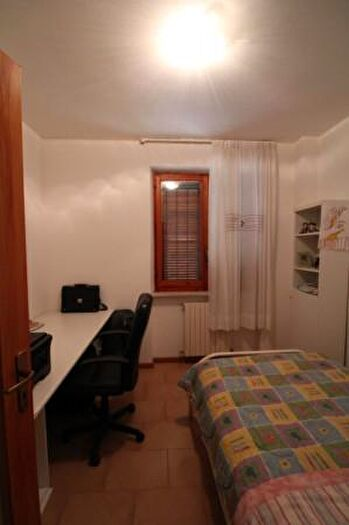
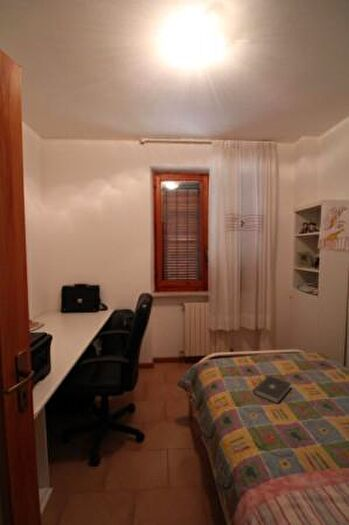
+ book (272, 388)
